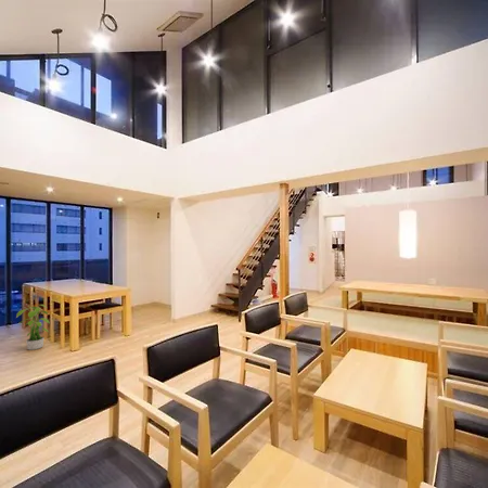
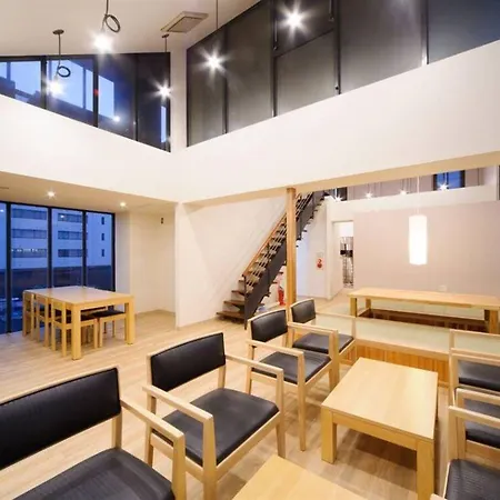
- potted plant (33, 326)
